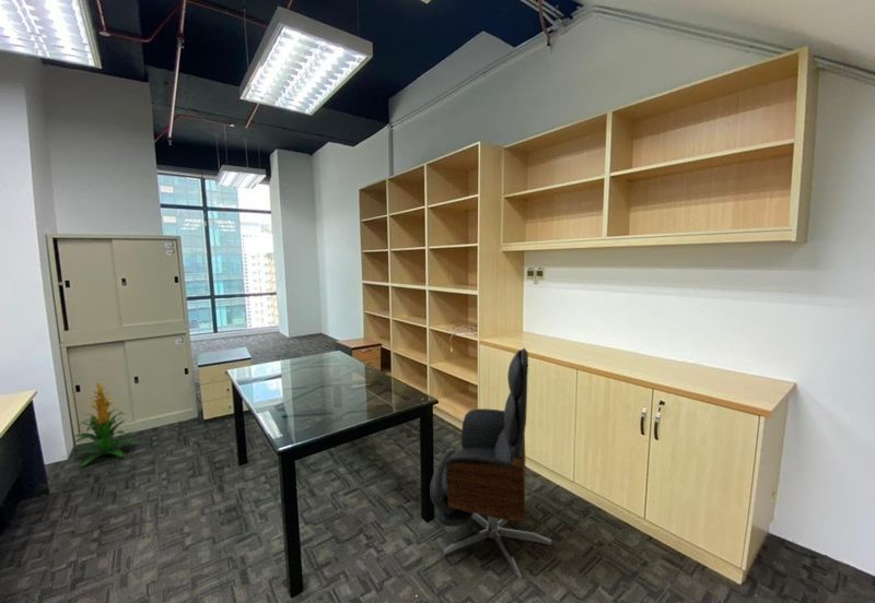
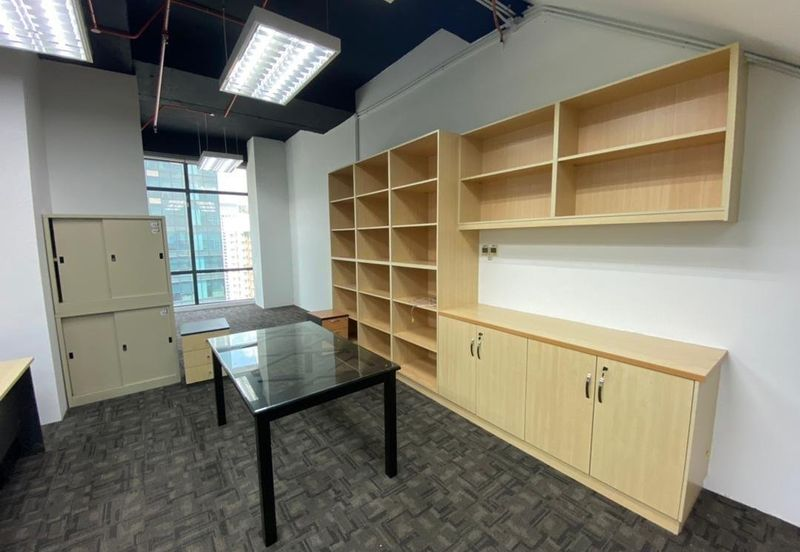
- office chair (490, 445)
- indoor plant (102, 417)
